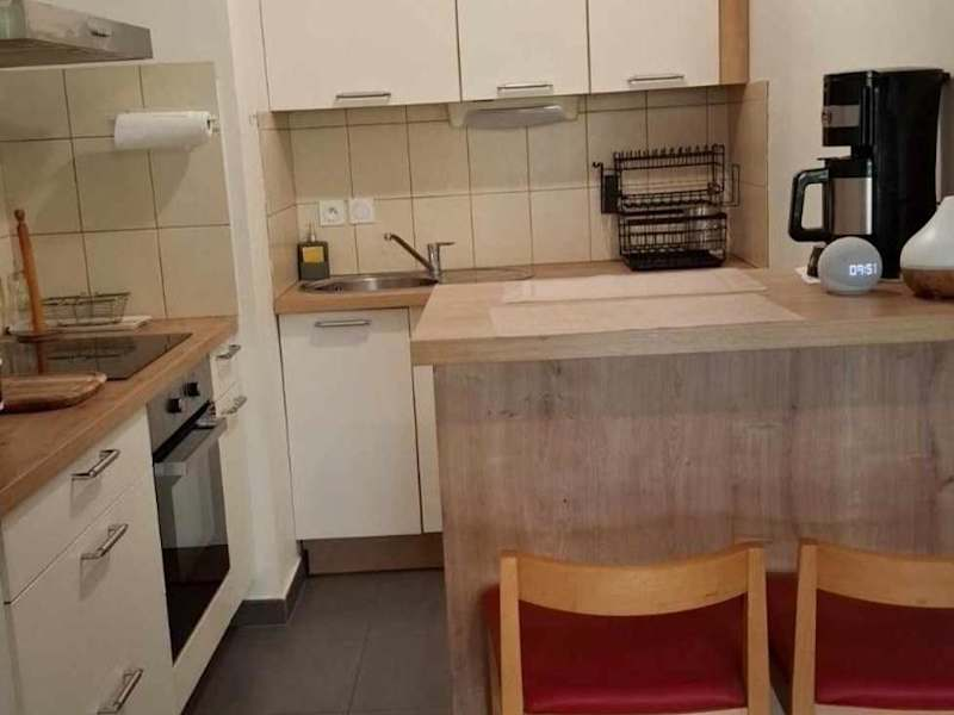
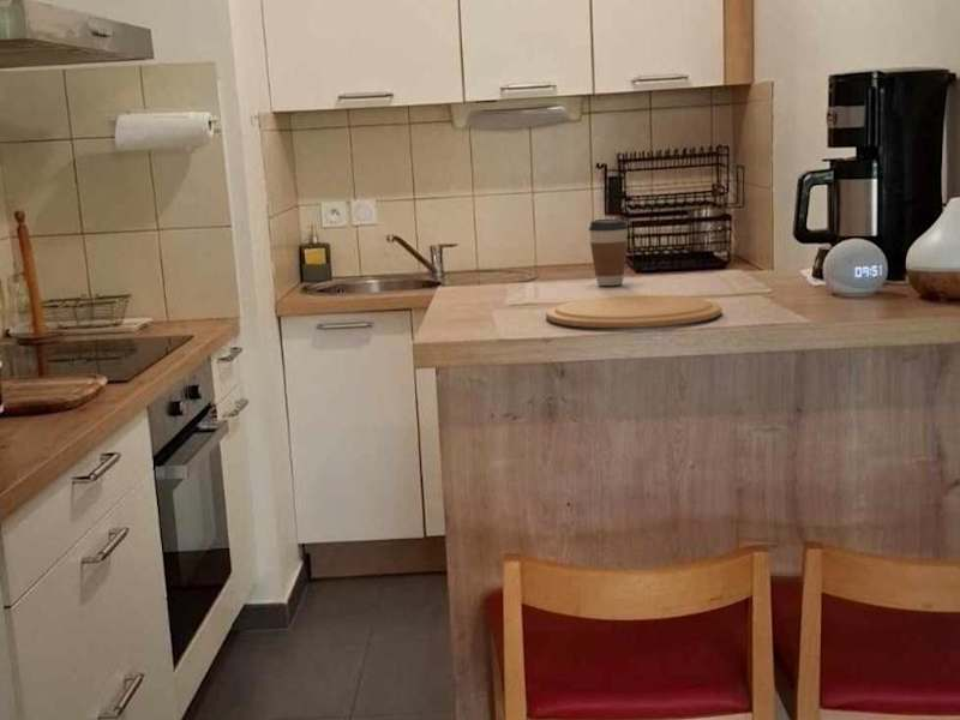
+ plate (632, 310)
+ coffee cup (608, 252)
